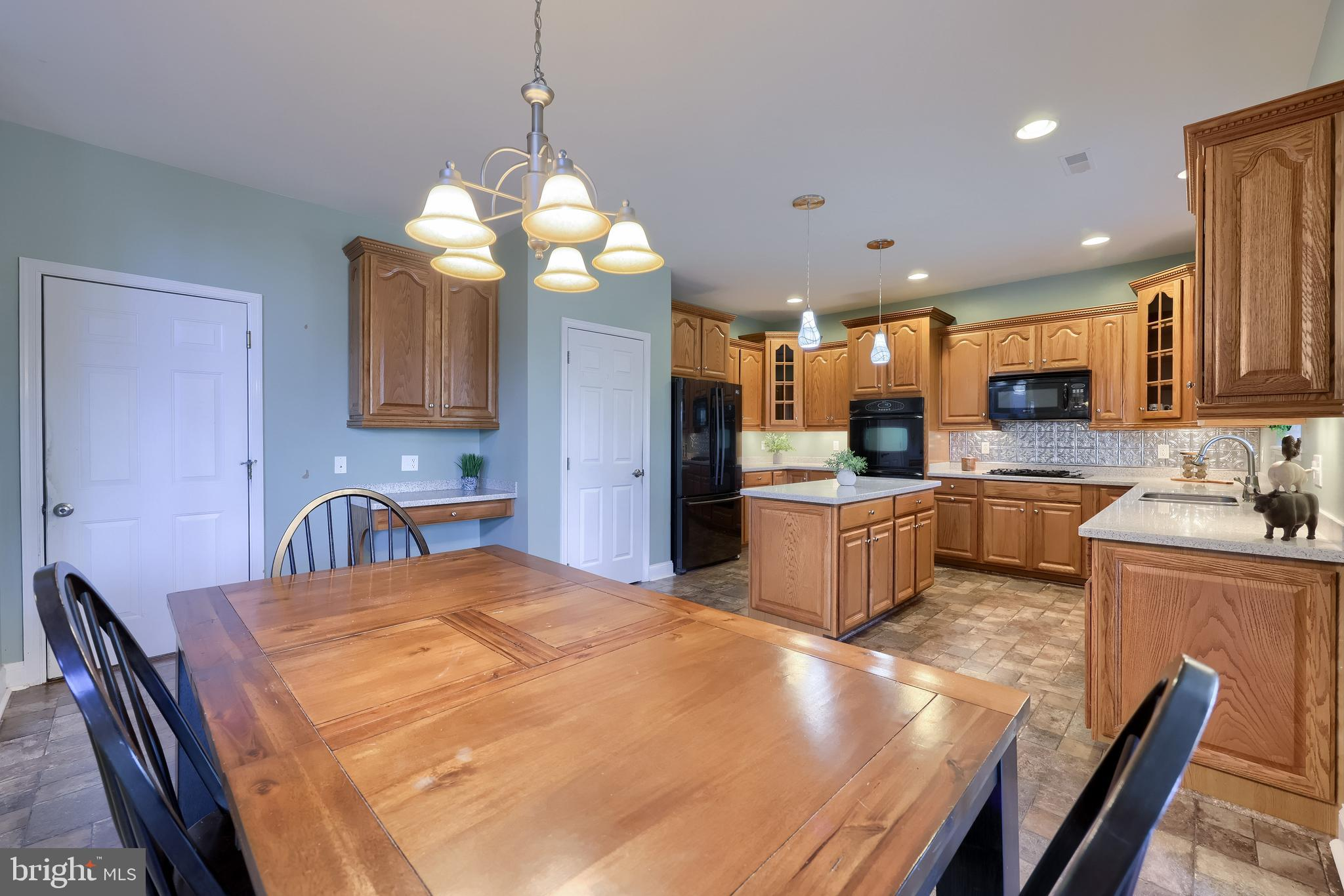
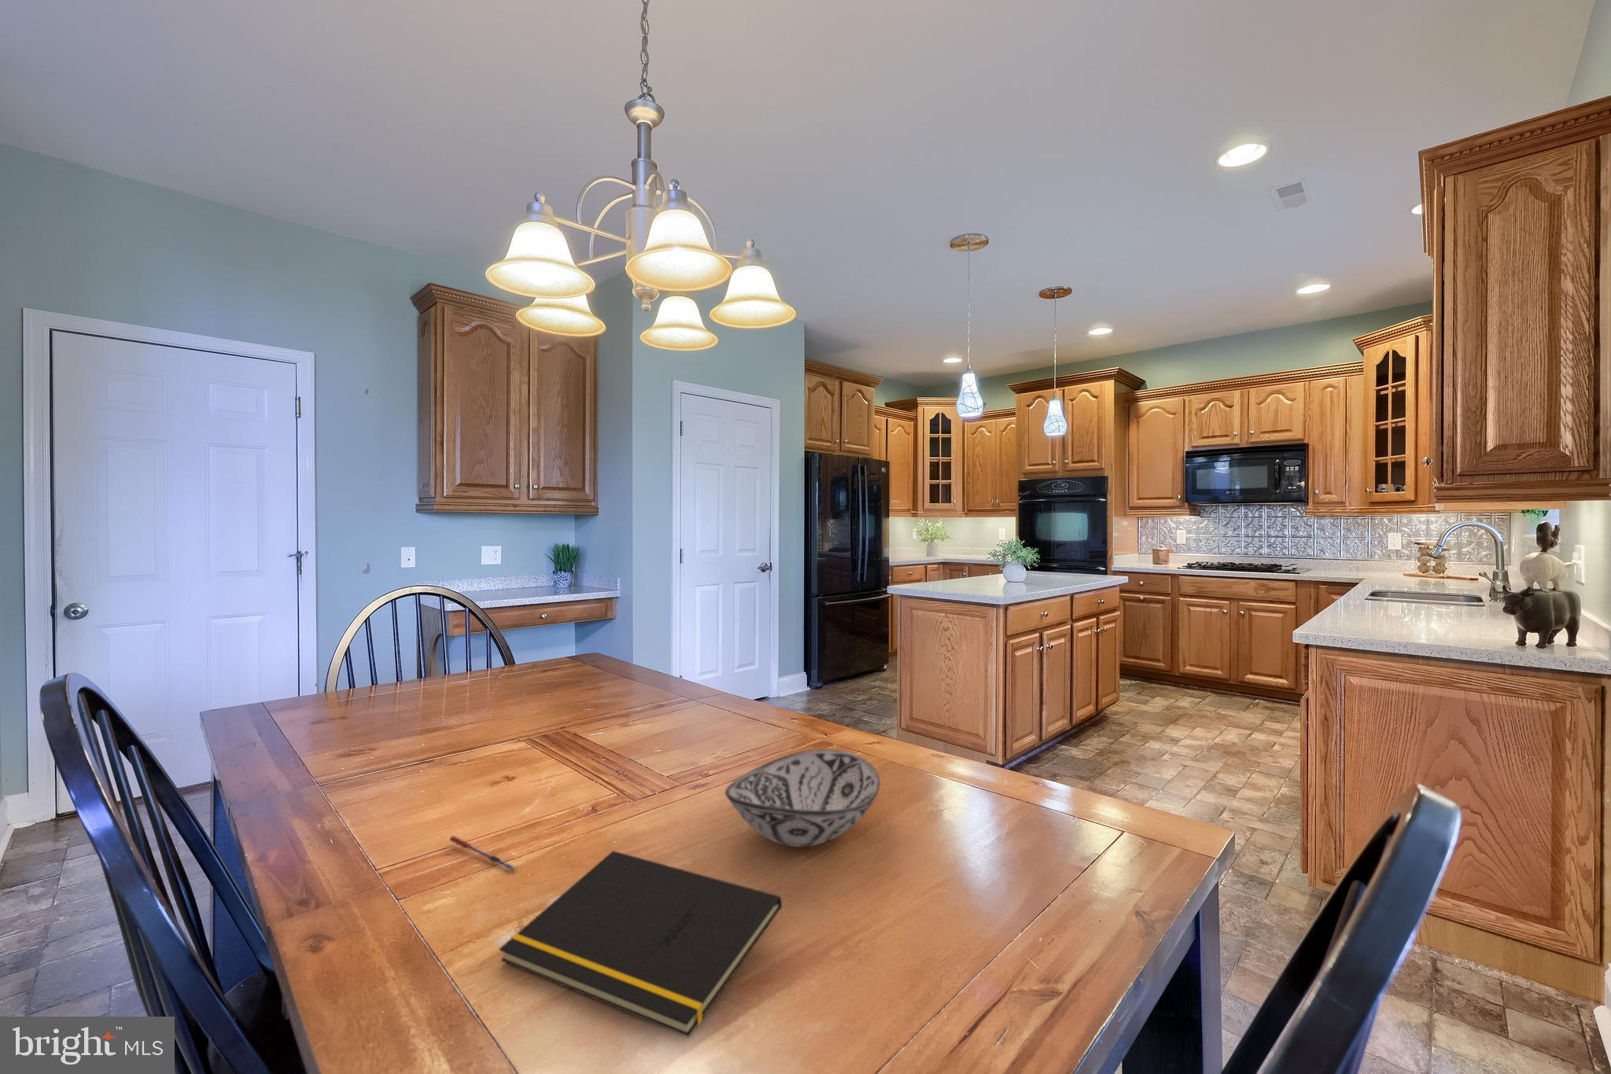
+ pen (482, 852)
+ notepad (644, 927)
+ decorative bowl (804, 803)
